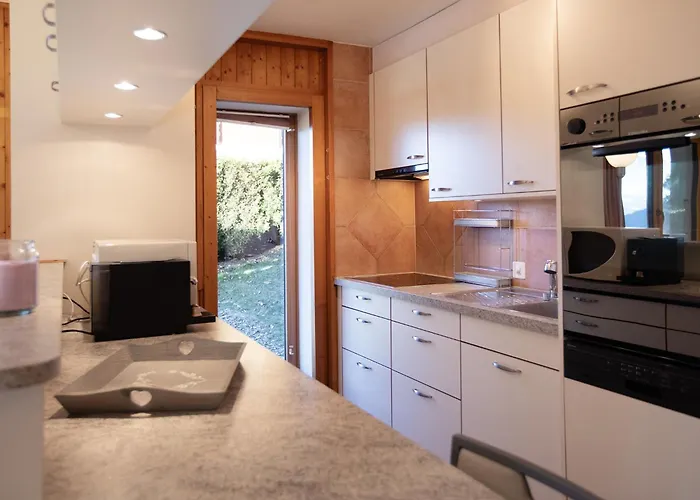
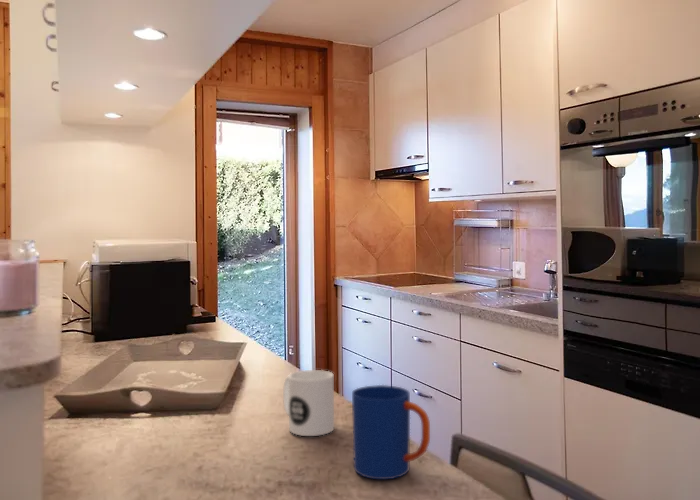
+ mug (392, 432)
+ mug (305, 399)
